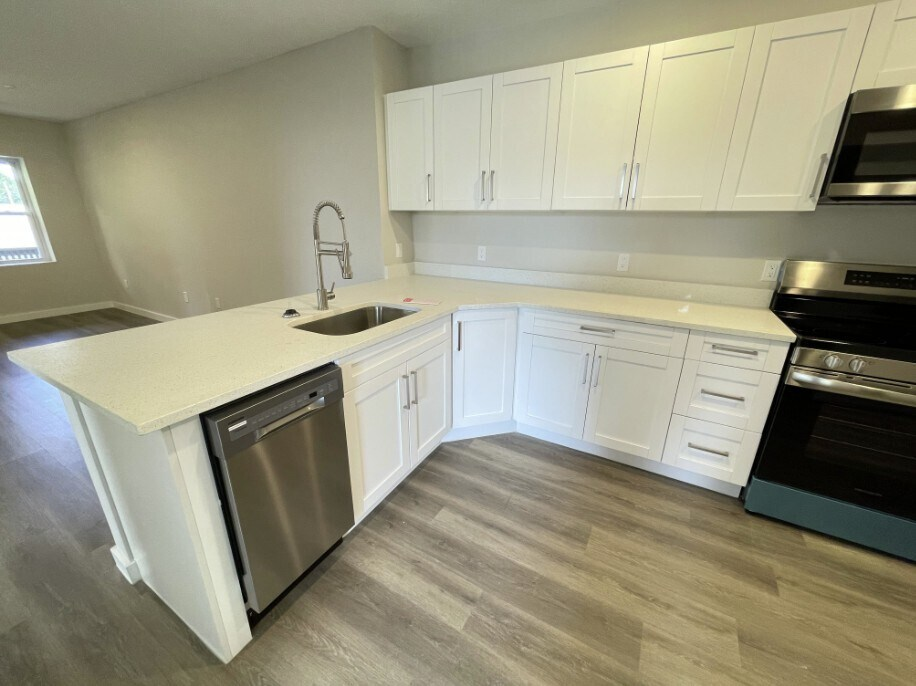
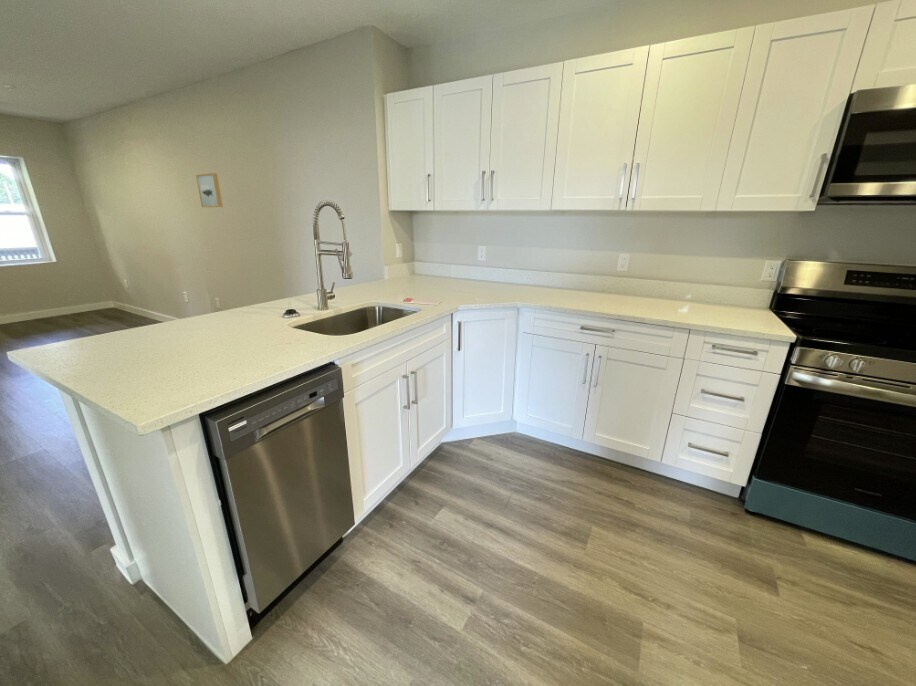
+ wall art (209, 190)
